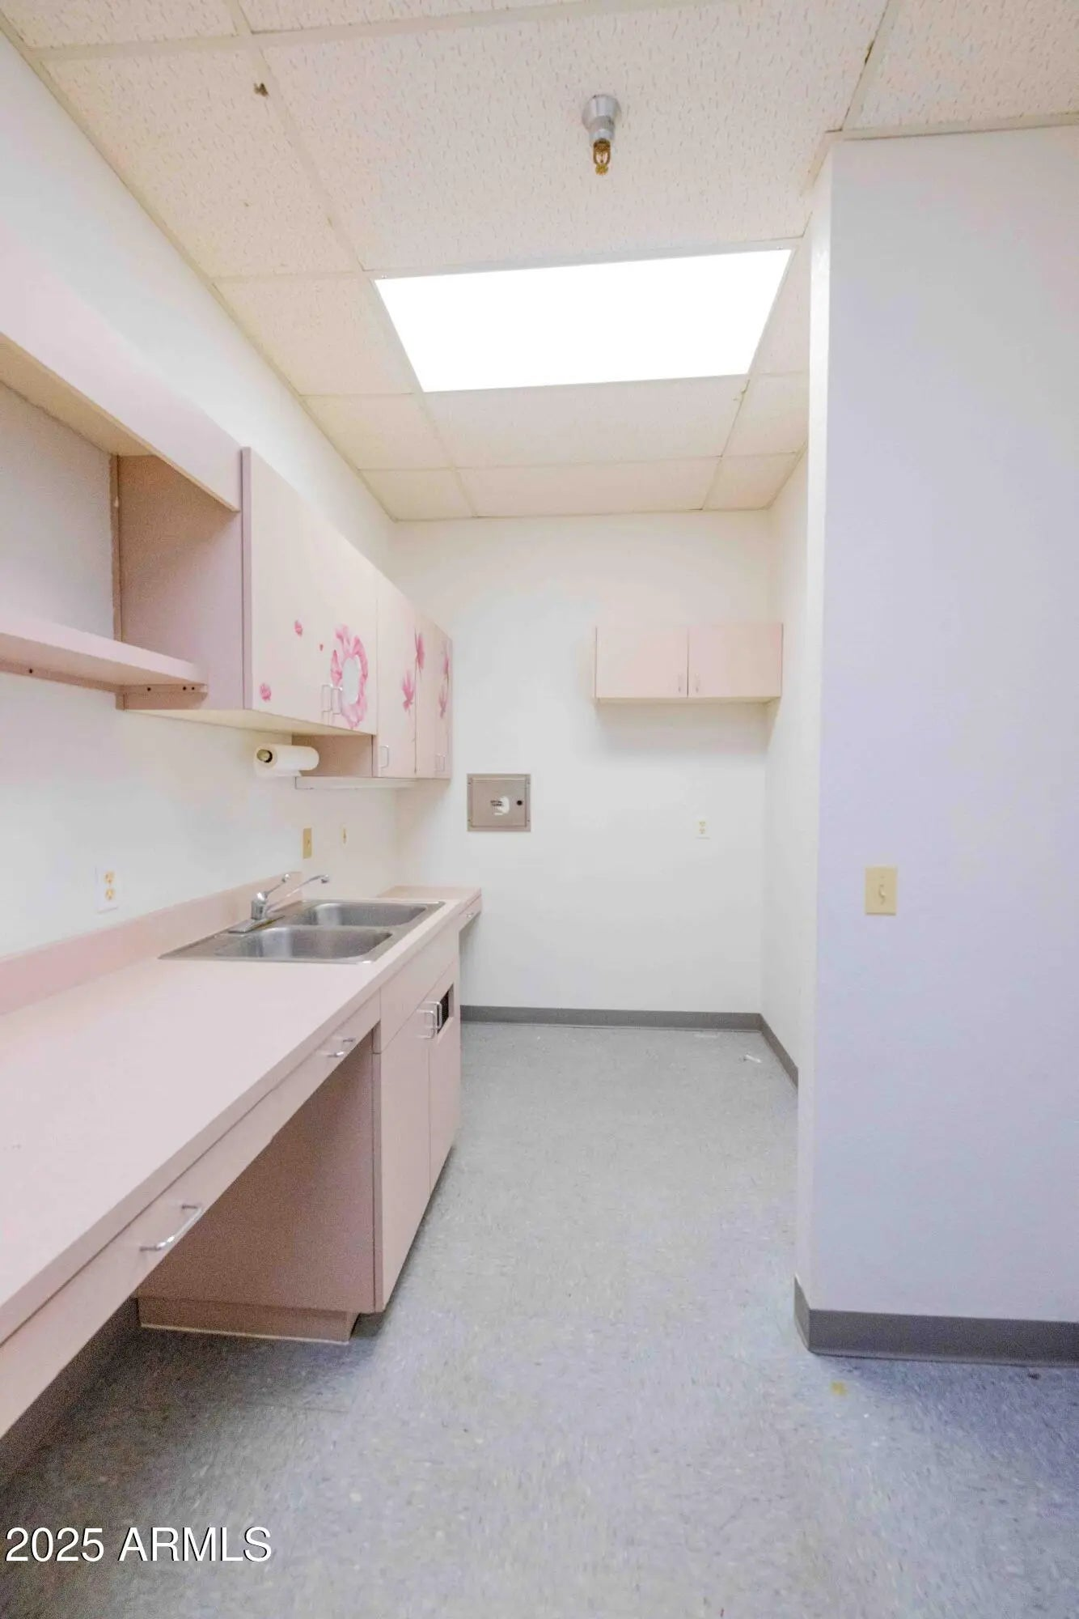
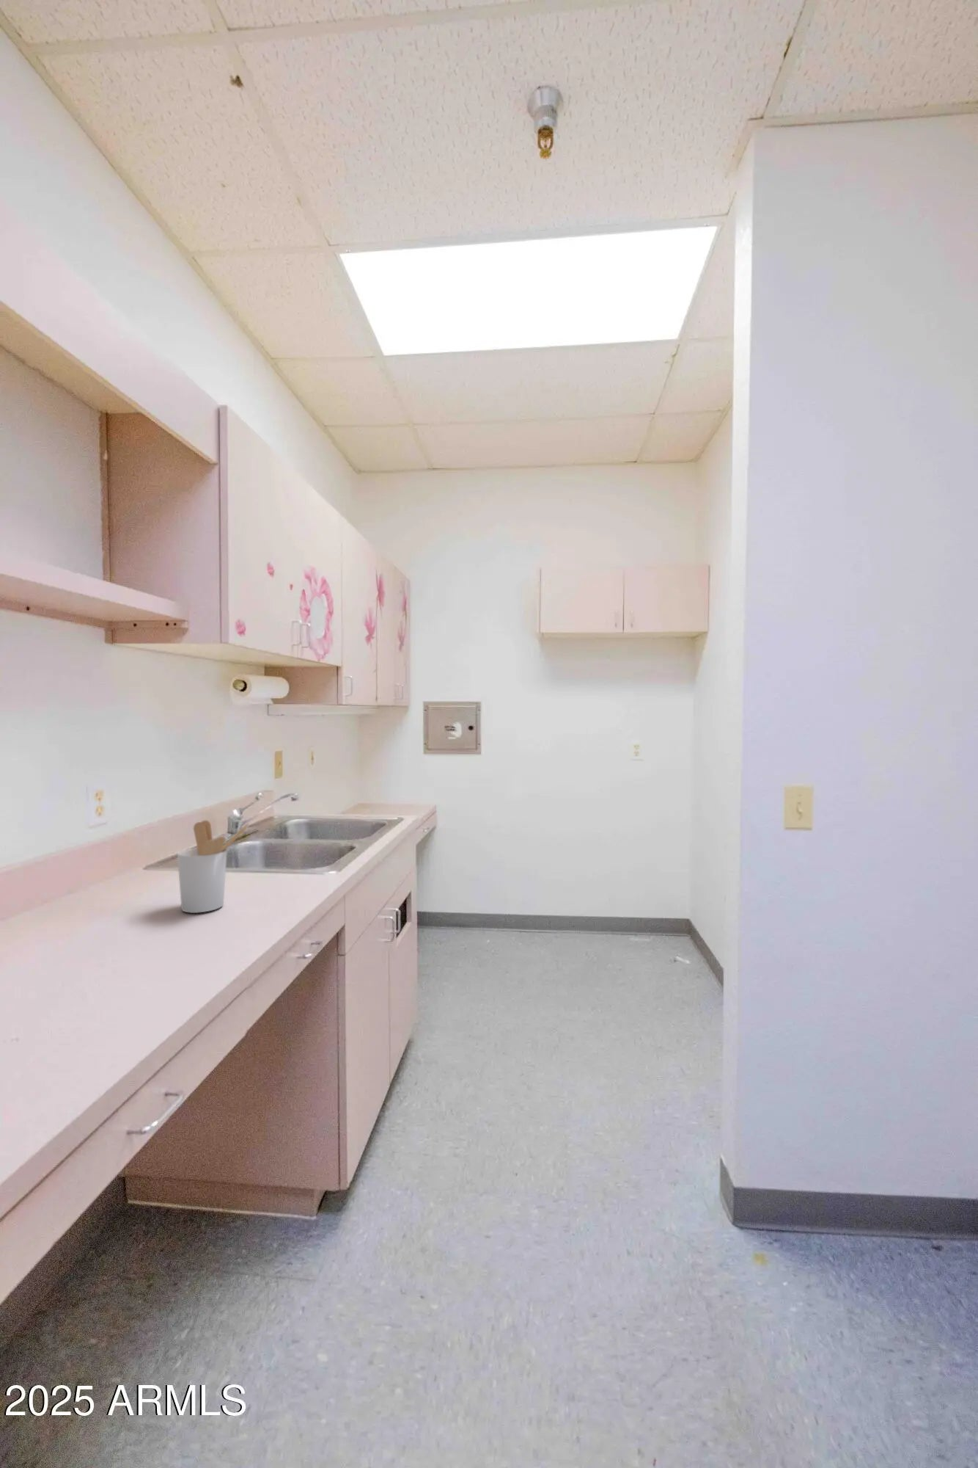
+ utensil holder (215, 864)
